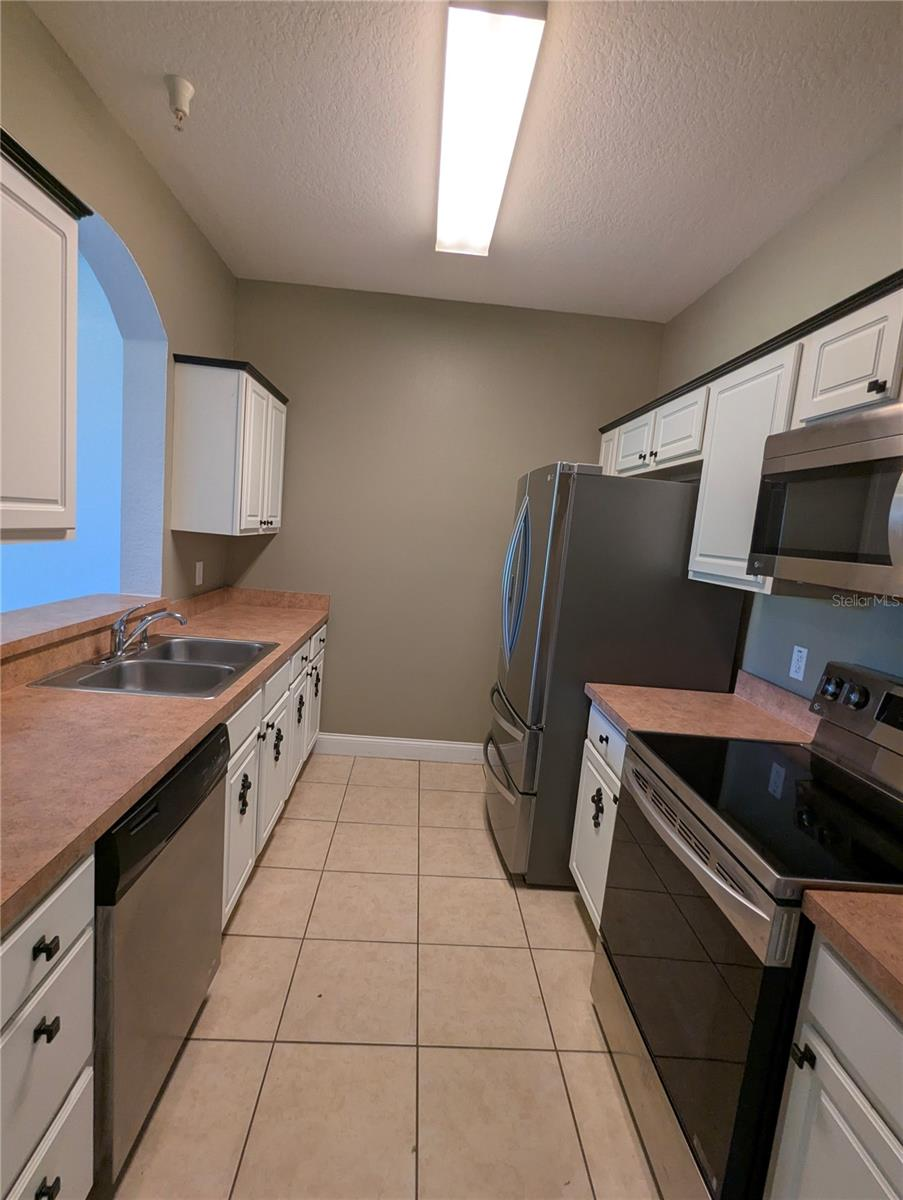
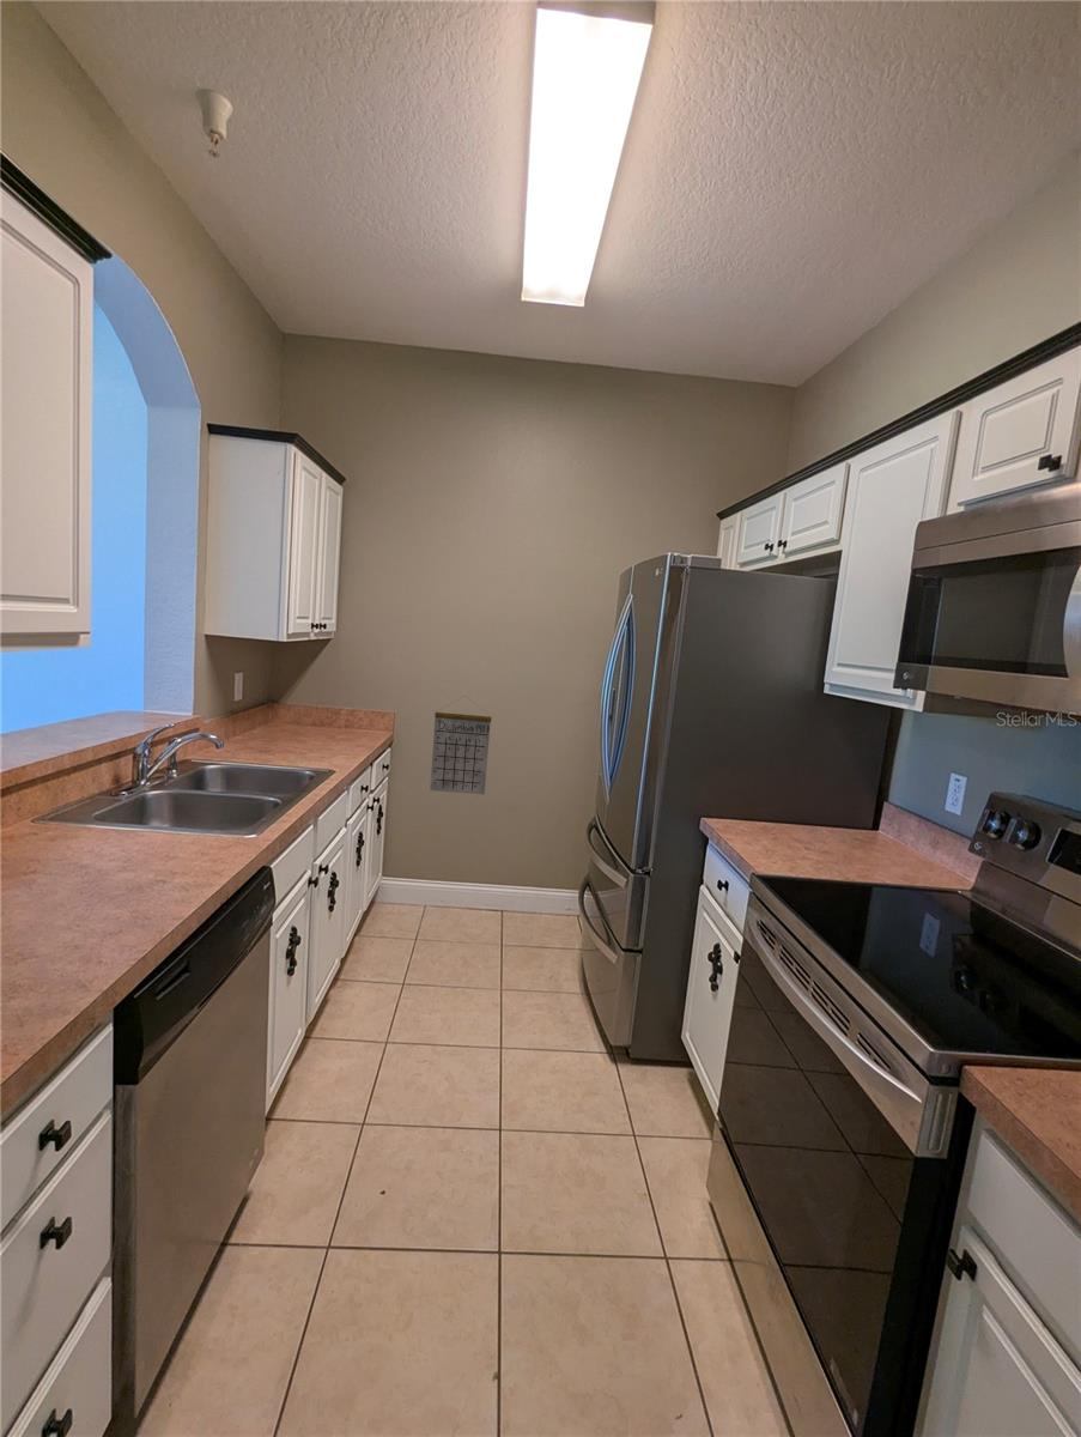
+ calendar (461, 744)
